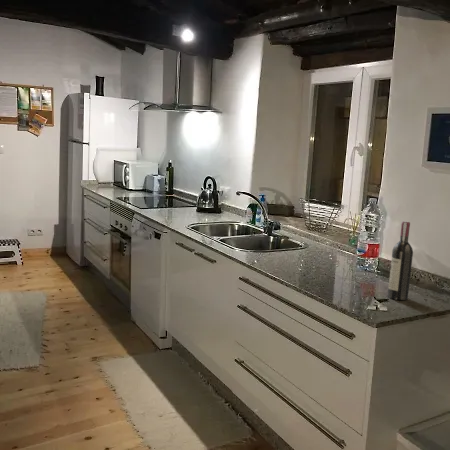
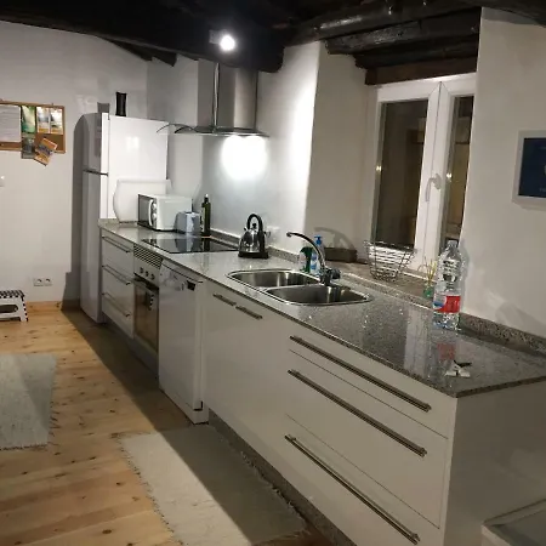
- wine bottle (401, 260)
